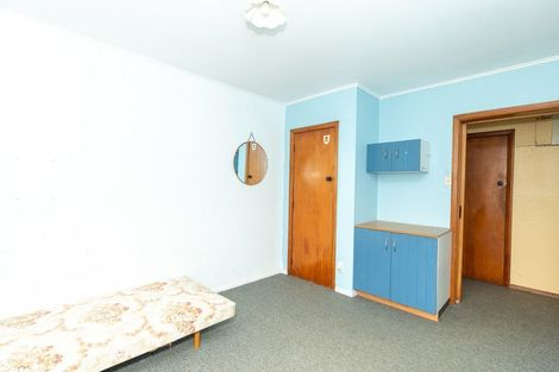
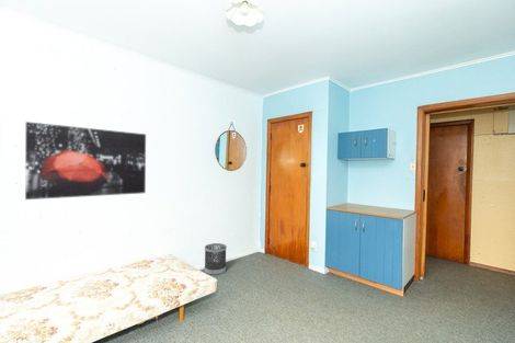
+ wastebasket (215, 258)
+ wall art (93, 162)
